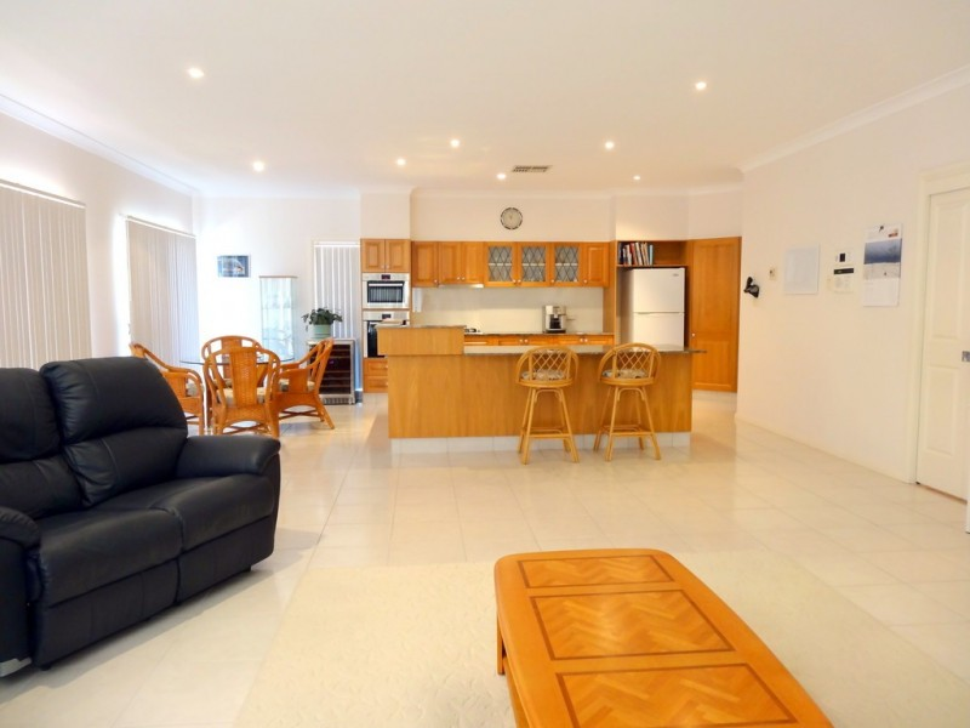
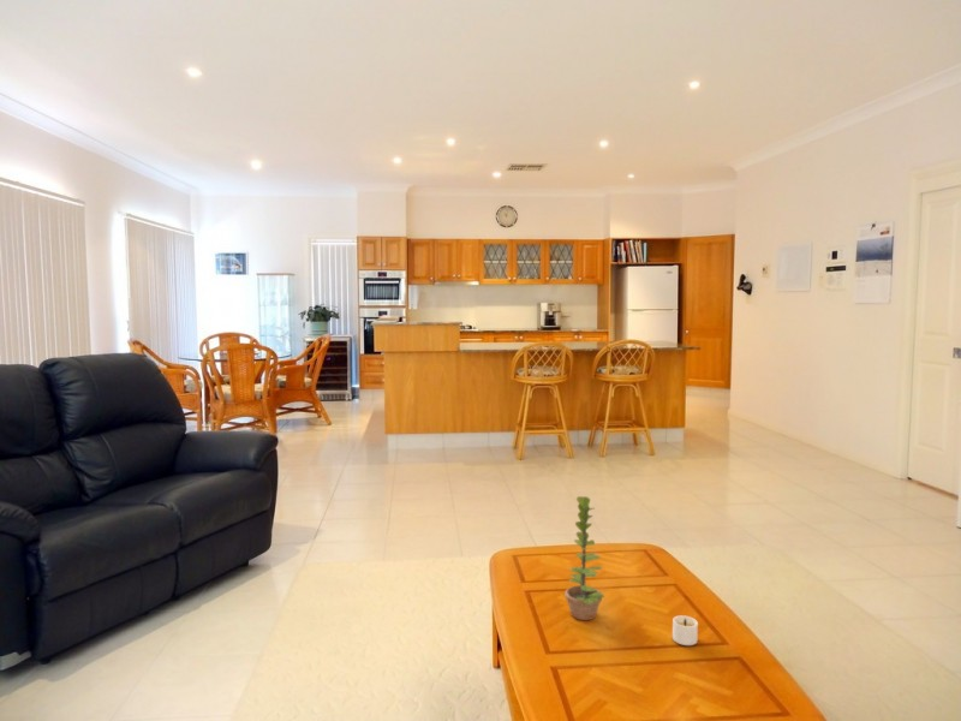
+ candle (682, 626)
+ plant (584, 555)
